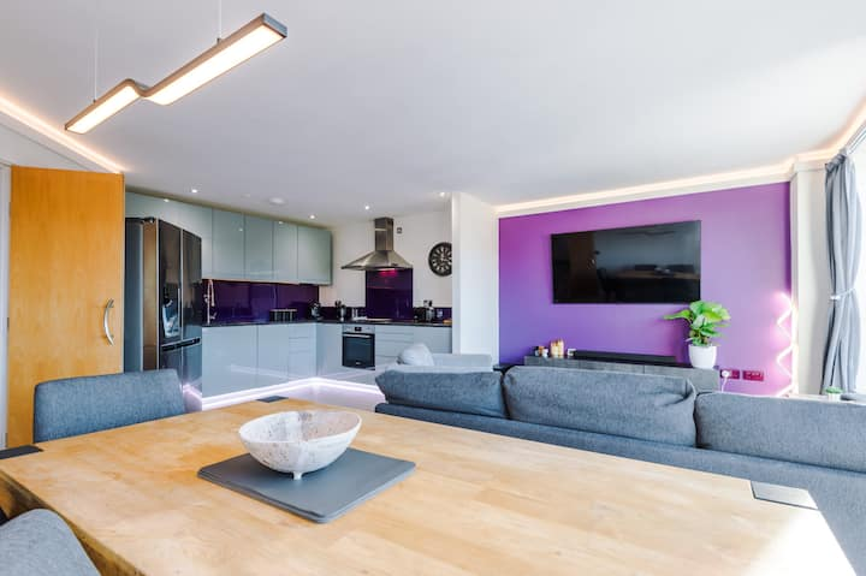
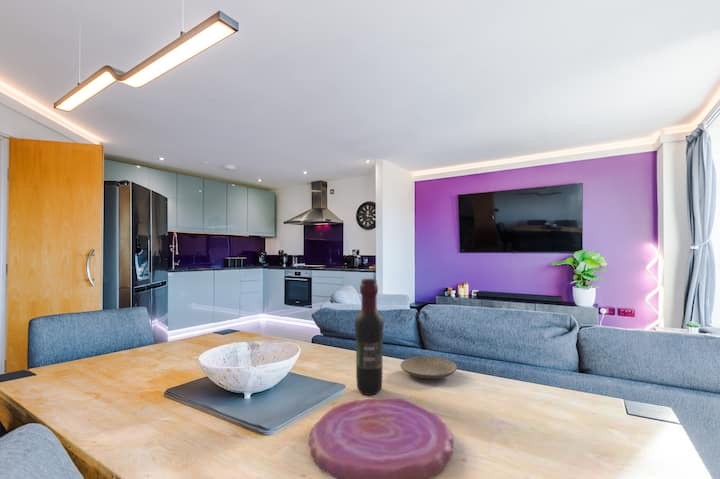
+ wine bottle (369, 334)
+ plate (380, 433)
+ plate (428, 369)
